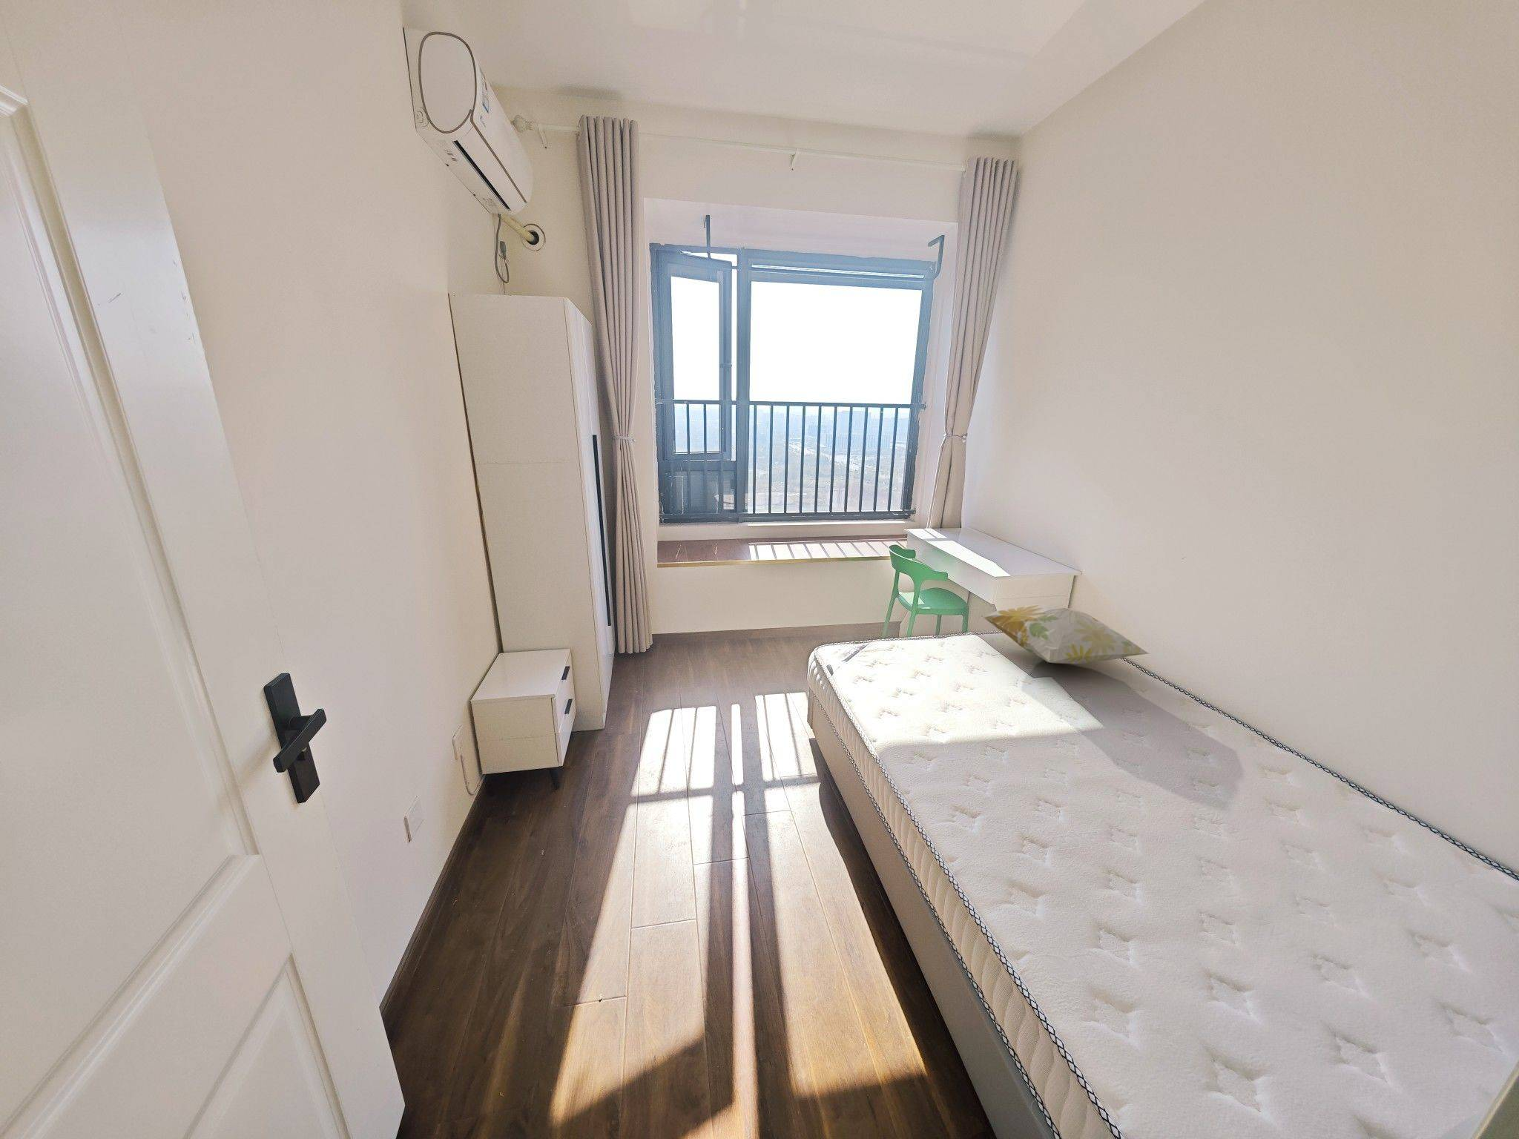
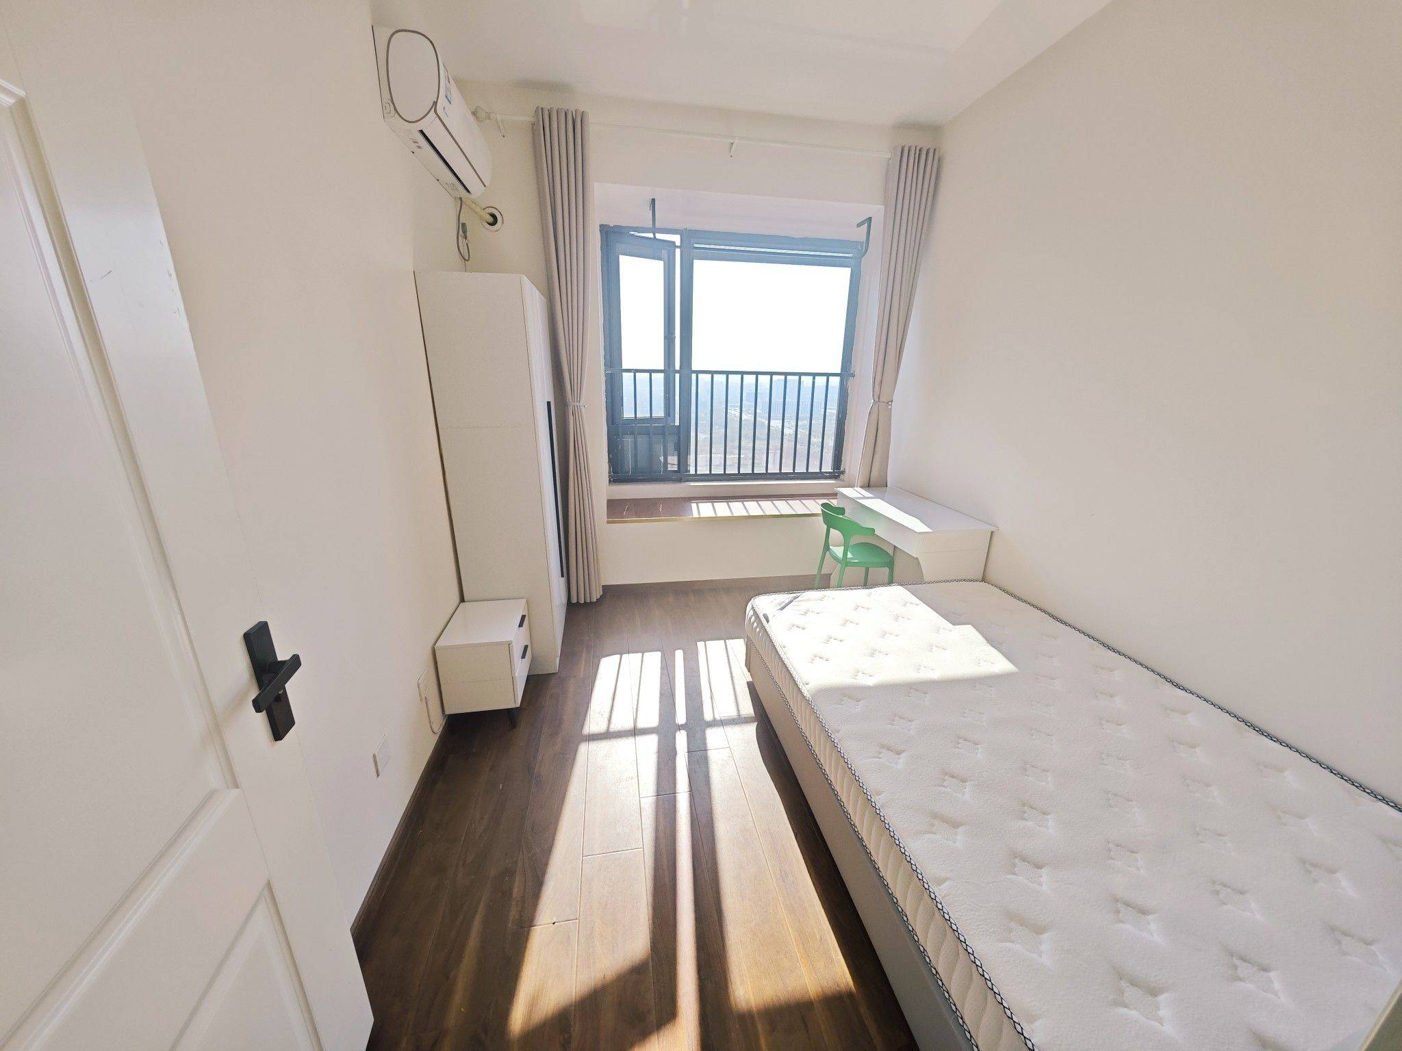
- decorative pillow (1059, 633)
